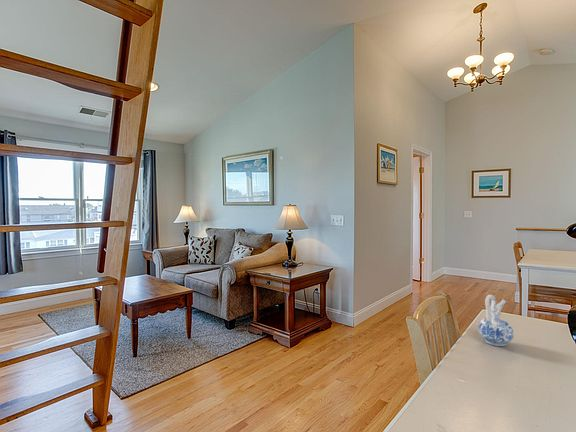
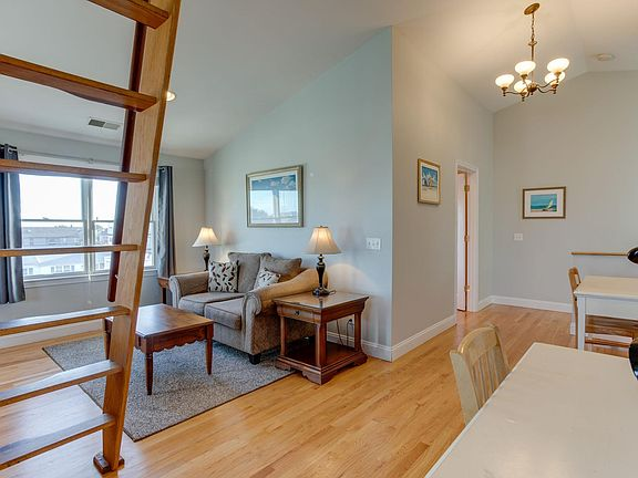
- ceramic pitcher (495, 318)
